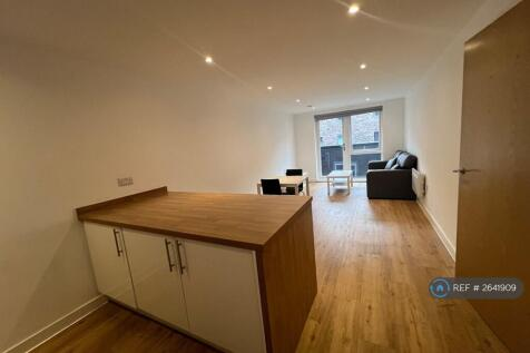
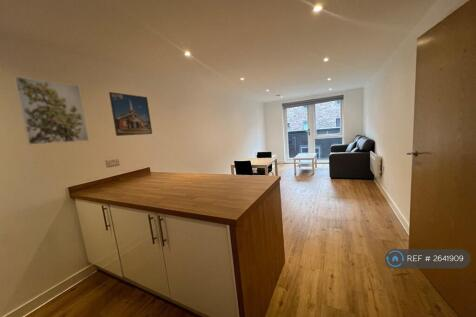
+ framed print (55, 112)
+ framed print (132, 115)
